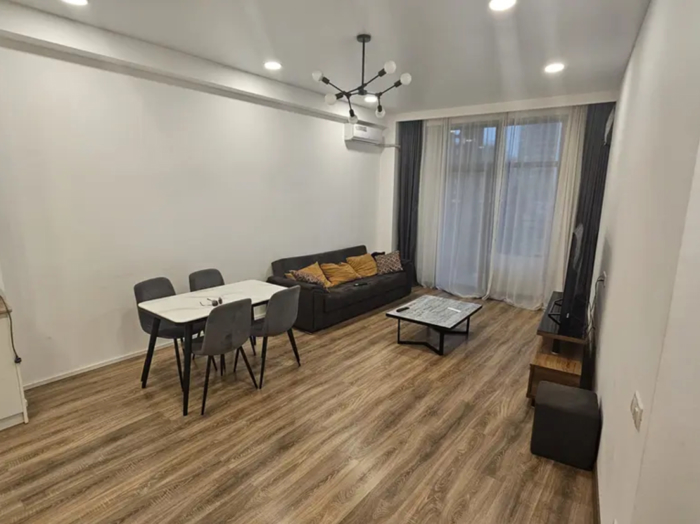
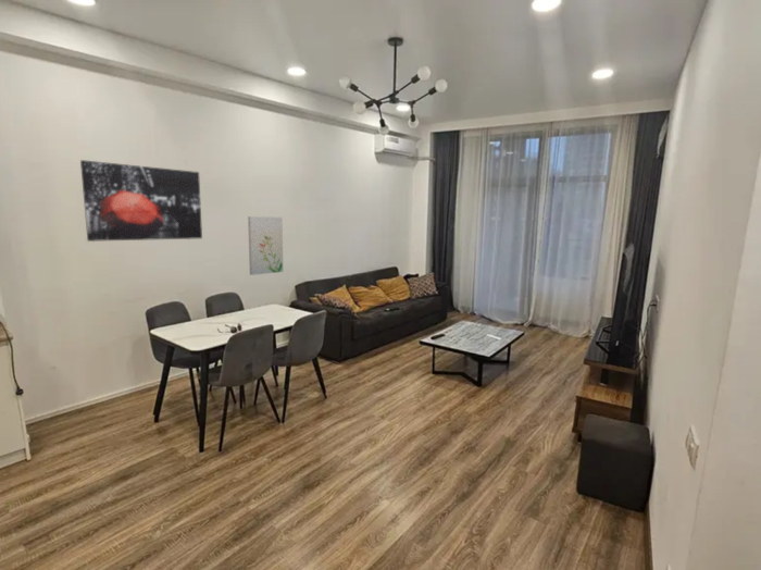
+ wall art (266, 245)
+ wall art (148, 203)
